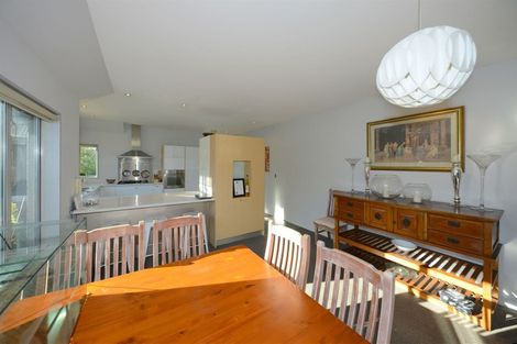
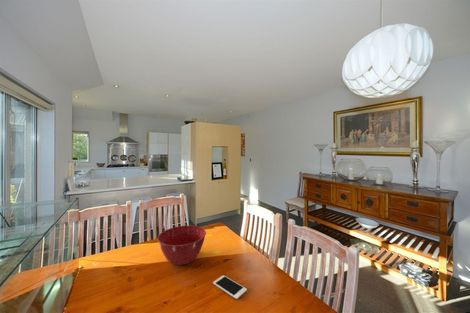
+ cell phone (229, 286)
+ mixing bowl (182, 246)
